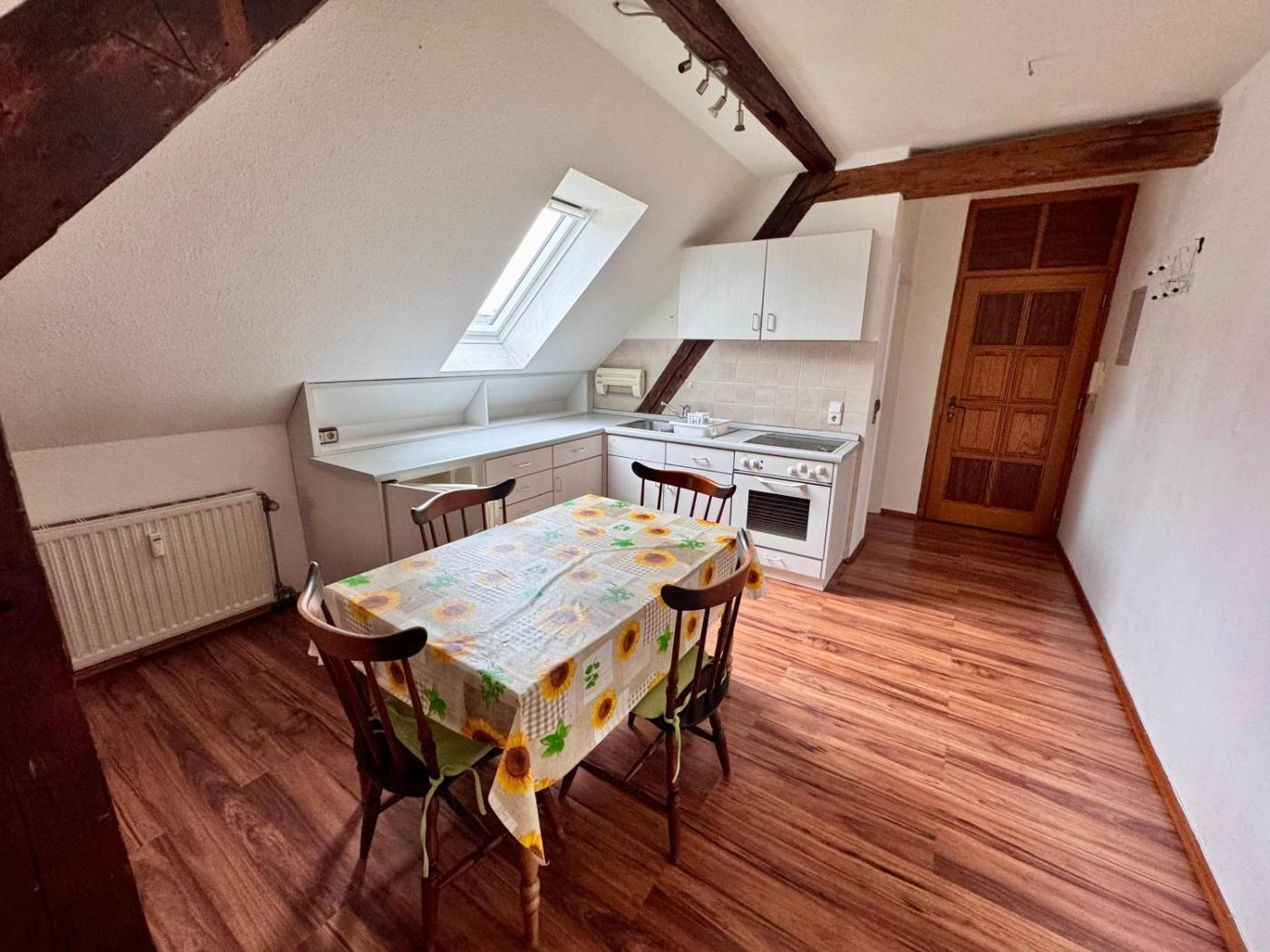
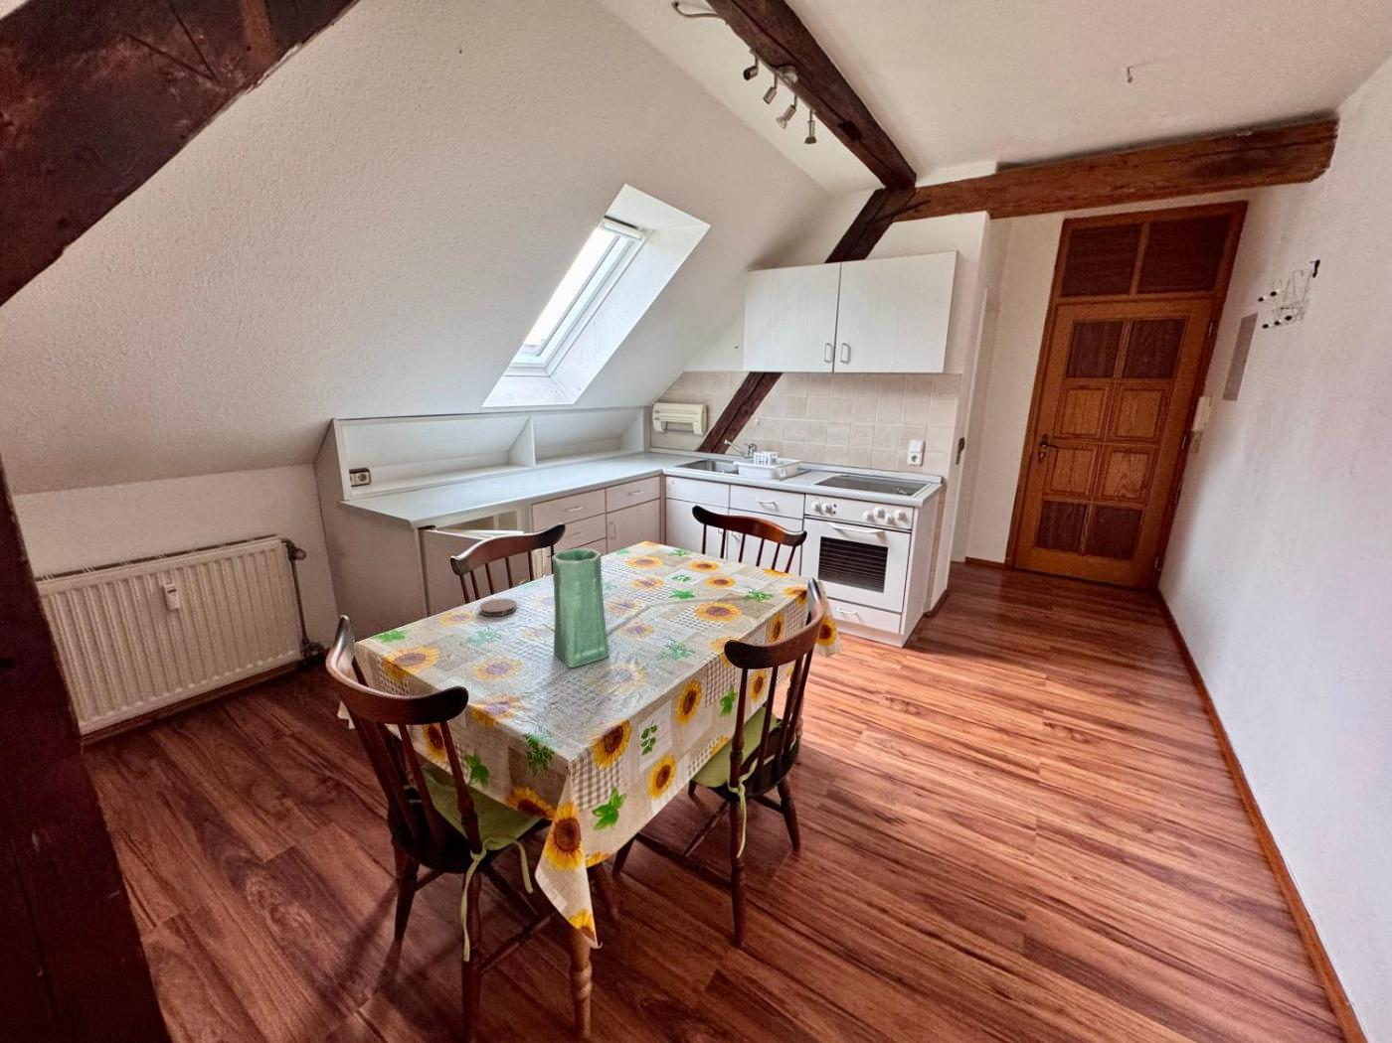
+ coaster (498, 607)
+ vase (579, 605)
